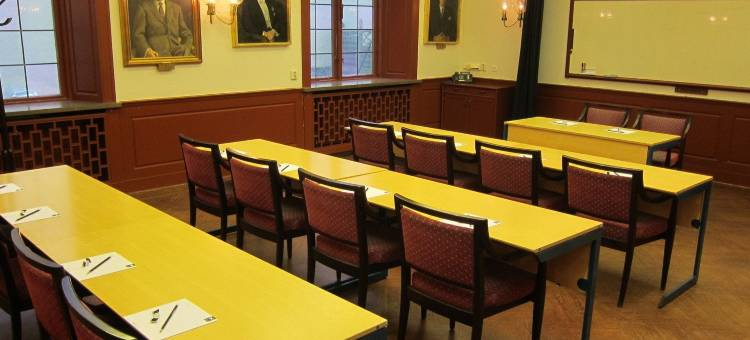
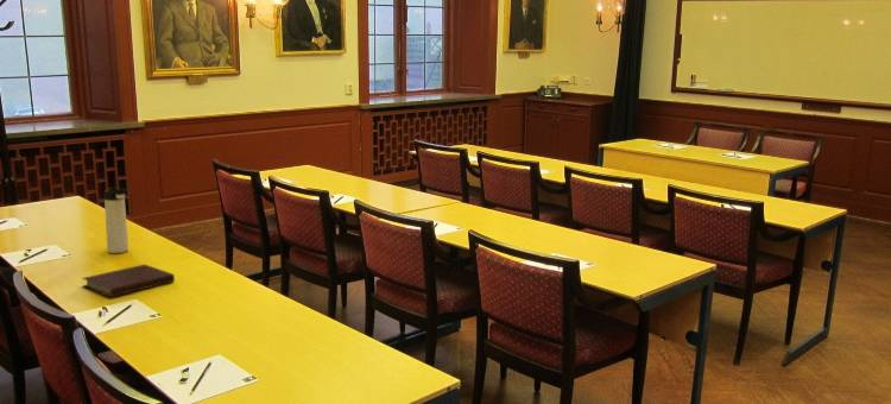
+ thermos bottle (118, 220)
+ notebook (128, 279)
